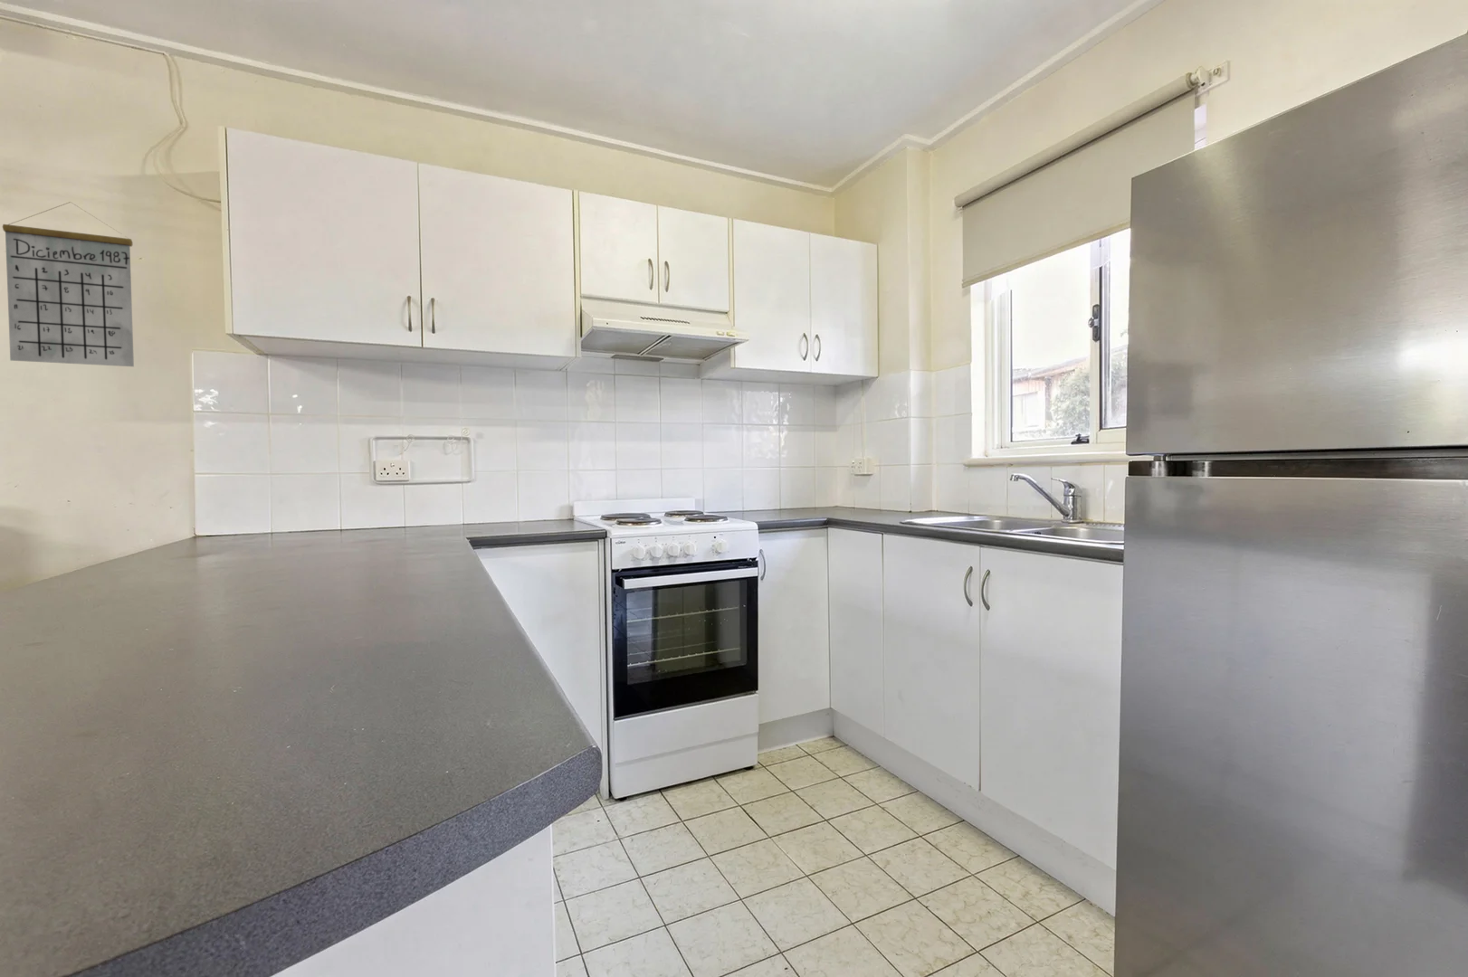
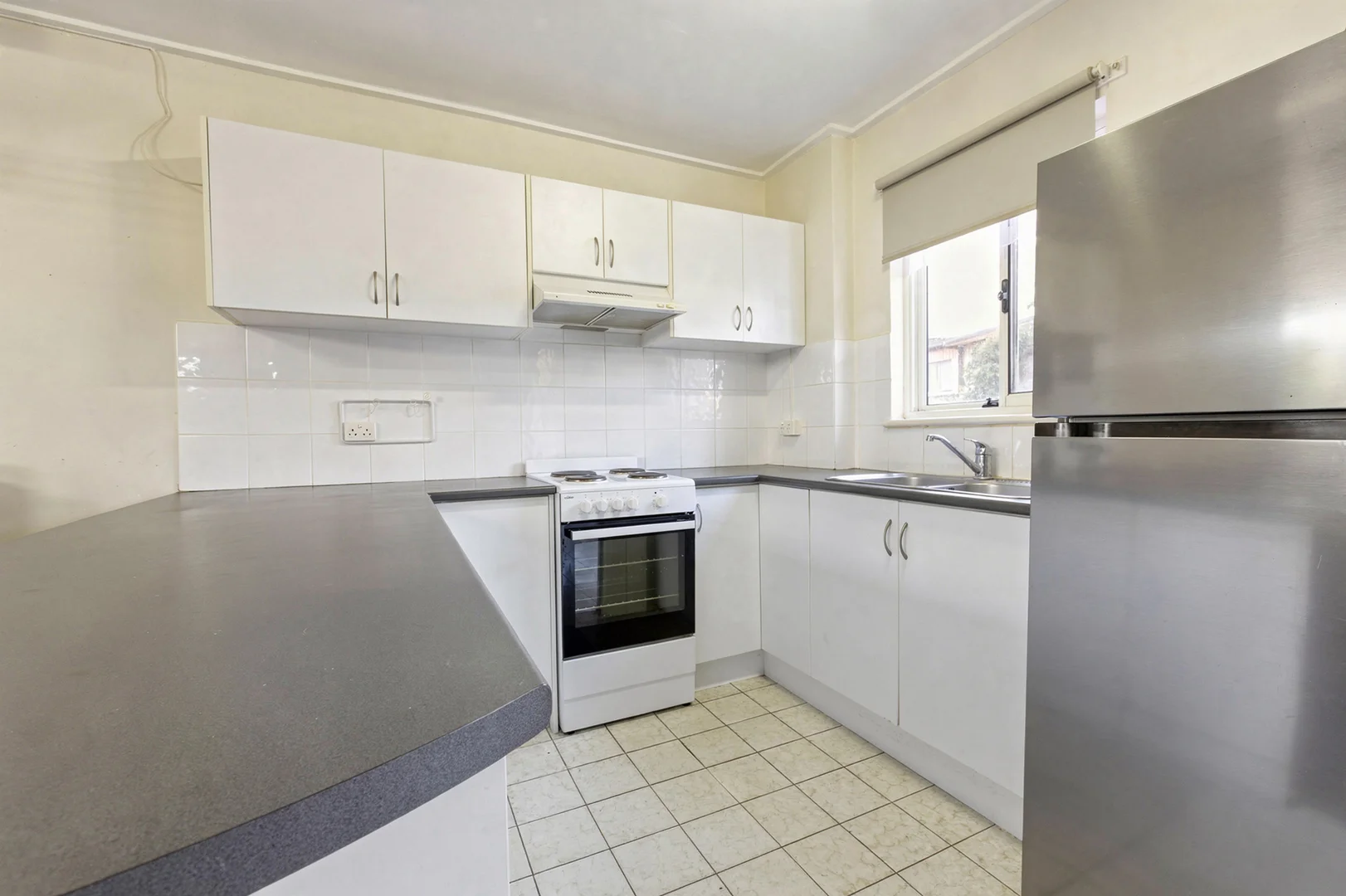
- calendar (72, 282)
